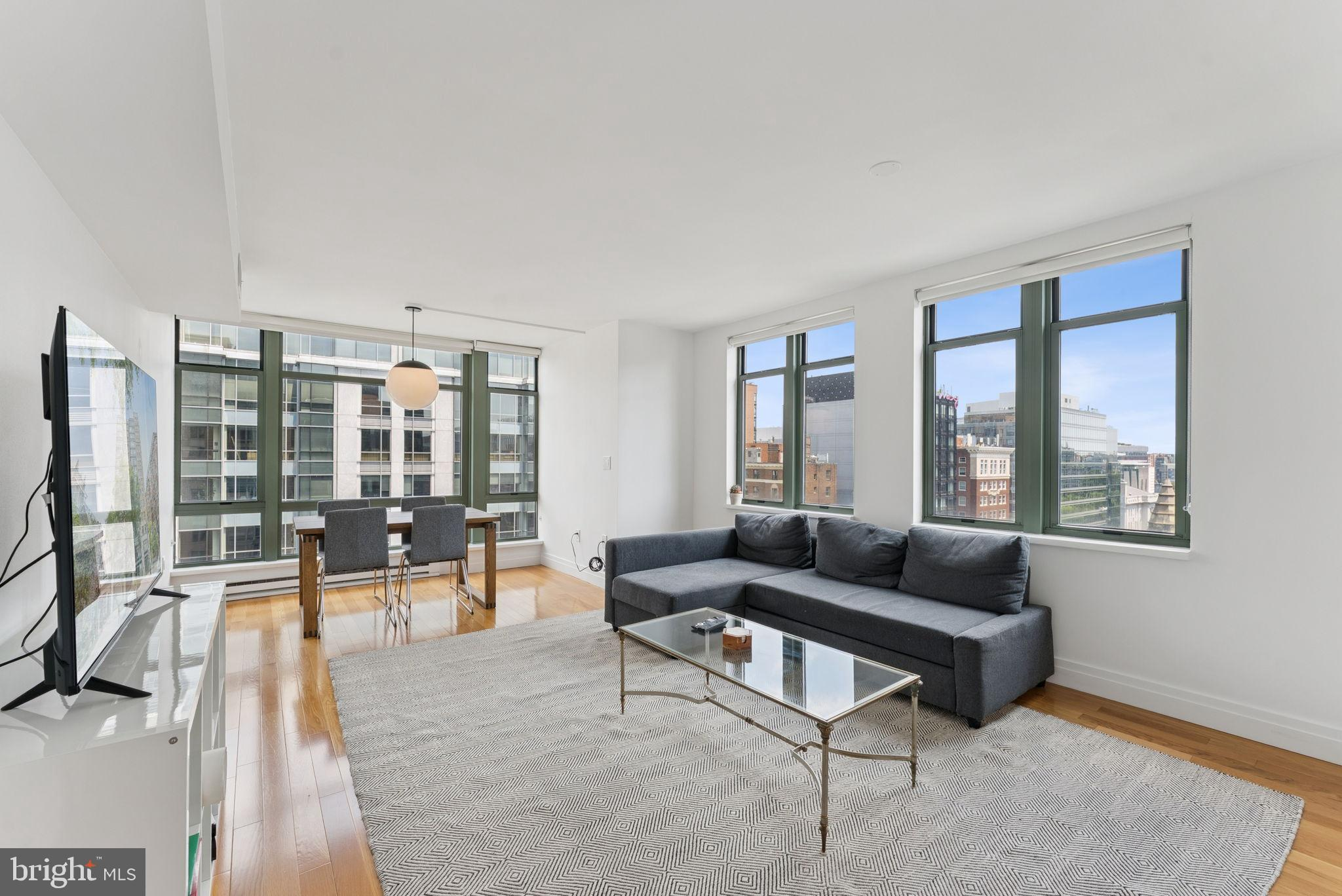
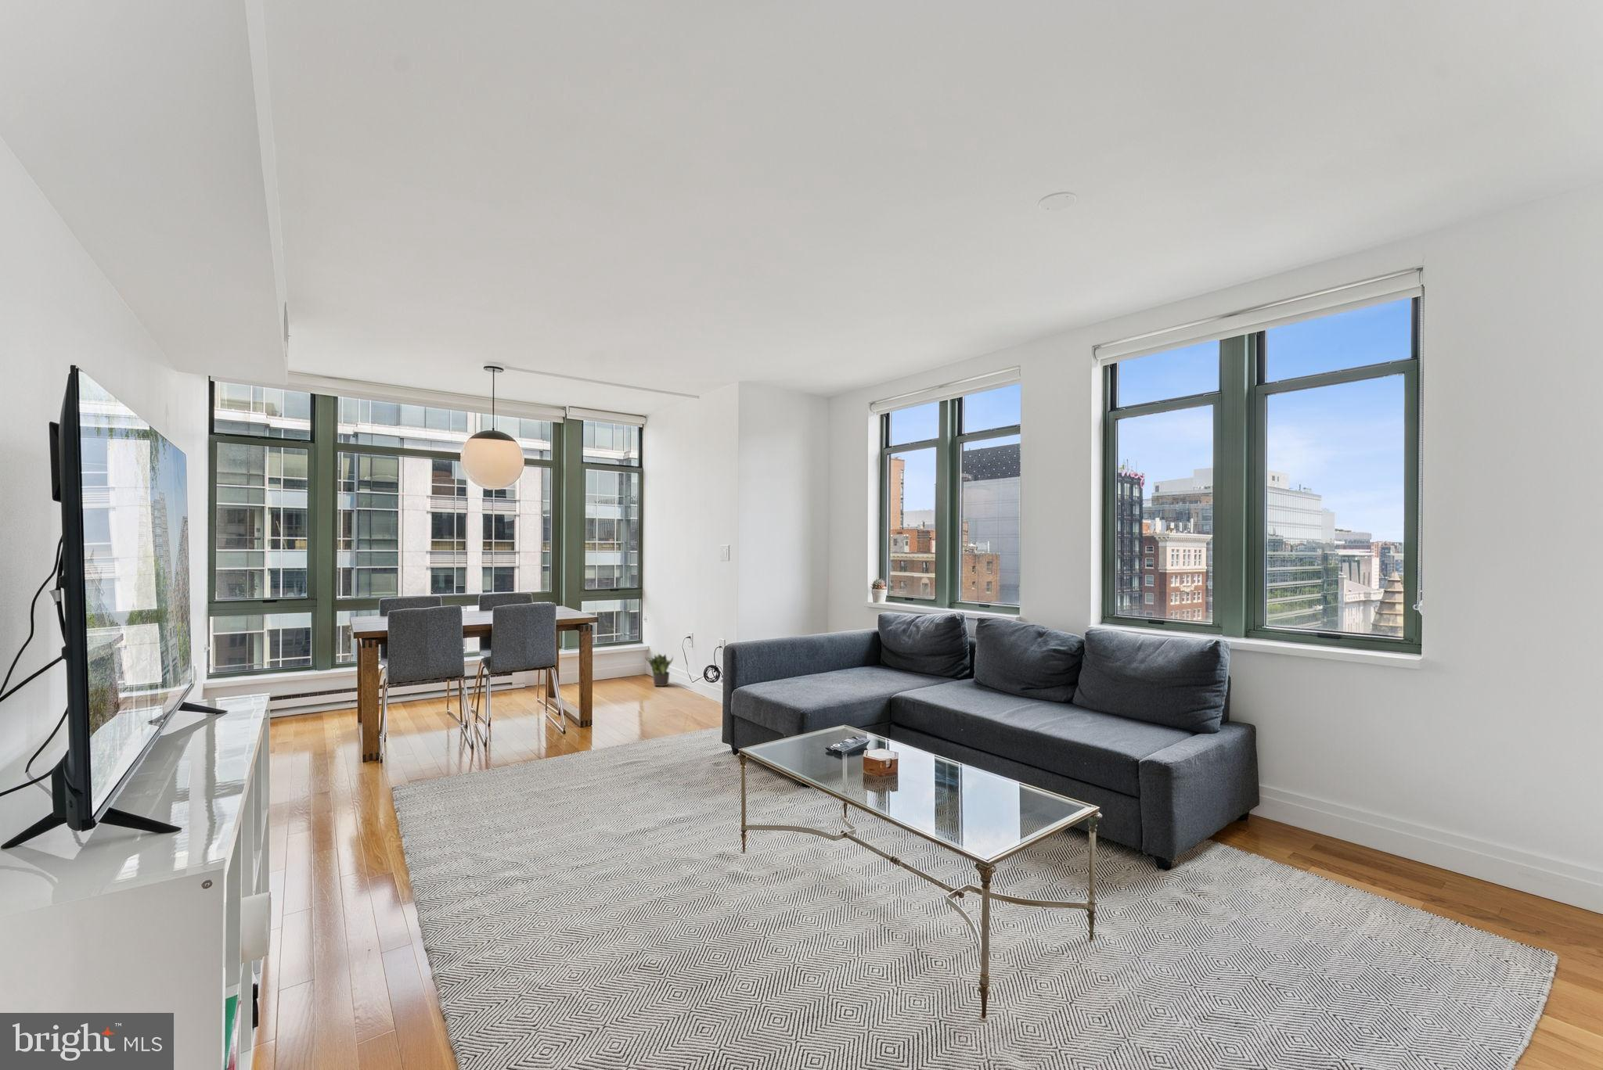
+ potted plant (661, 668)
